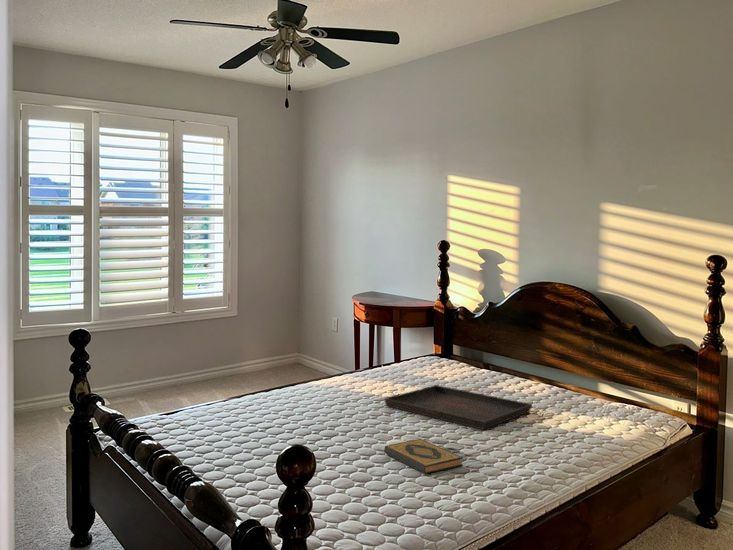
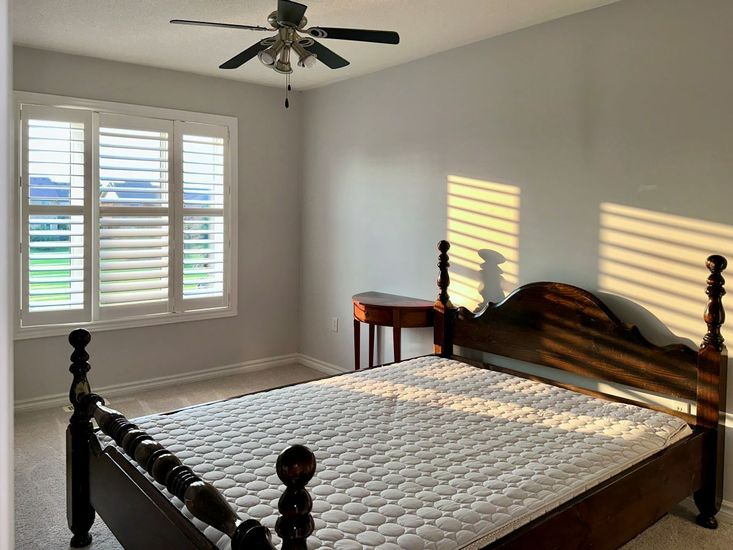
- serving tray (457, 405)
- hardback book (422, 455)
